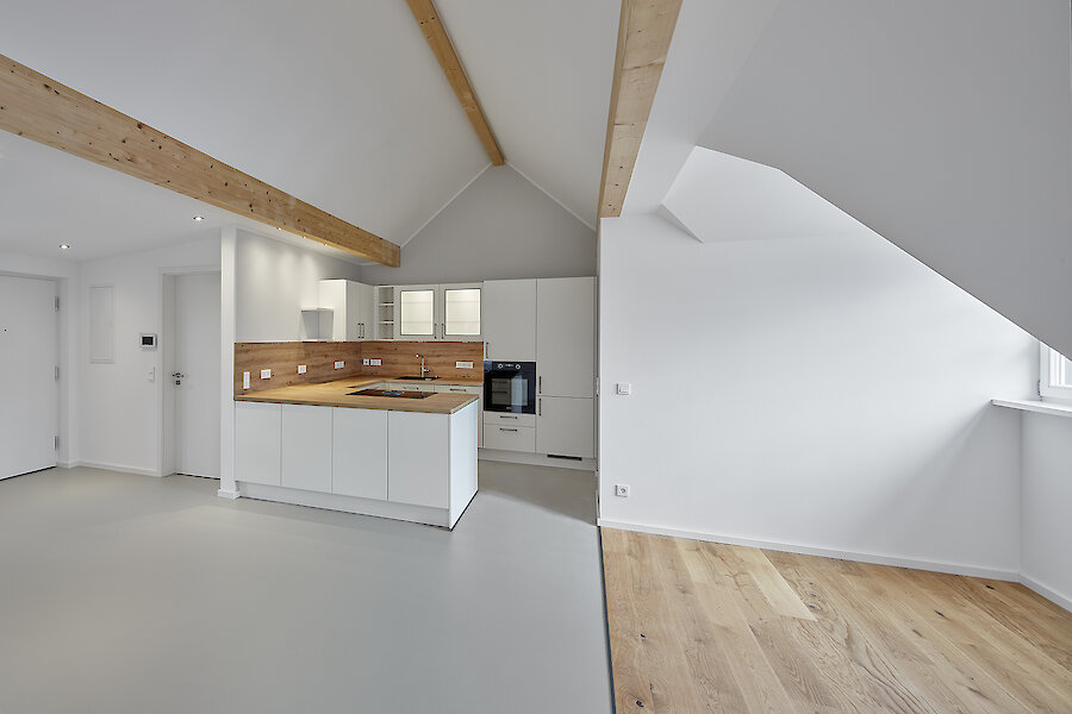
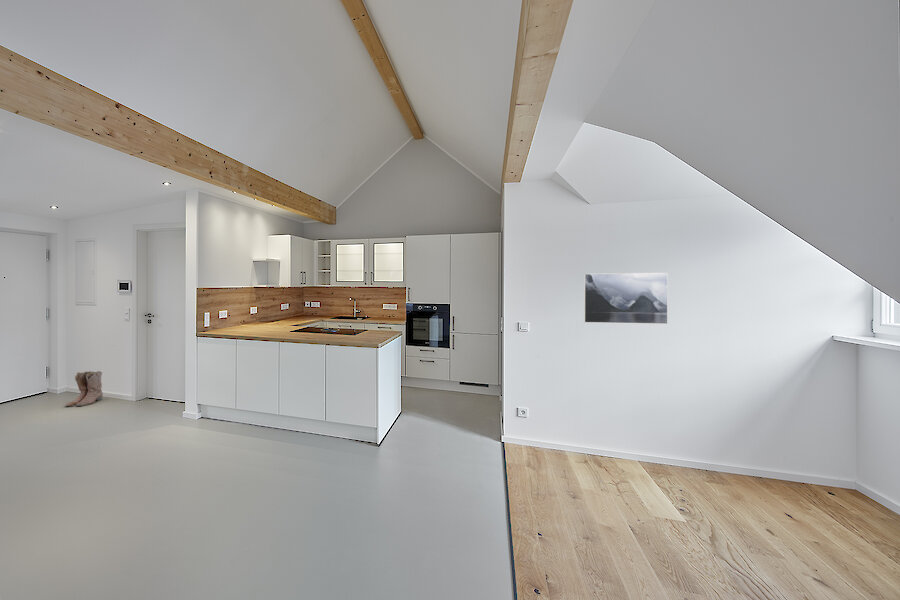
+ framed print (624, 298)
+ boots (84, 387)
